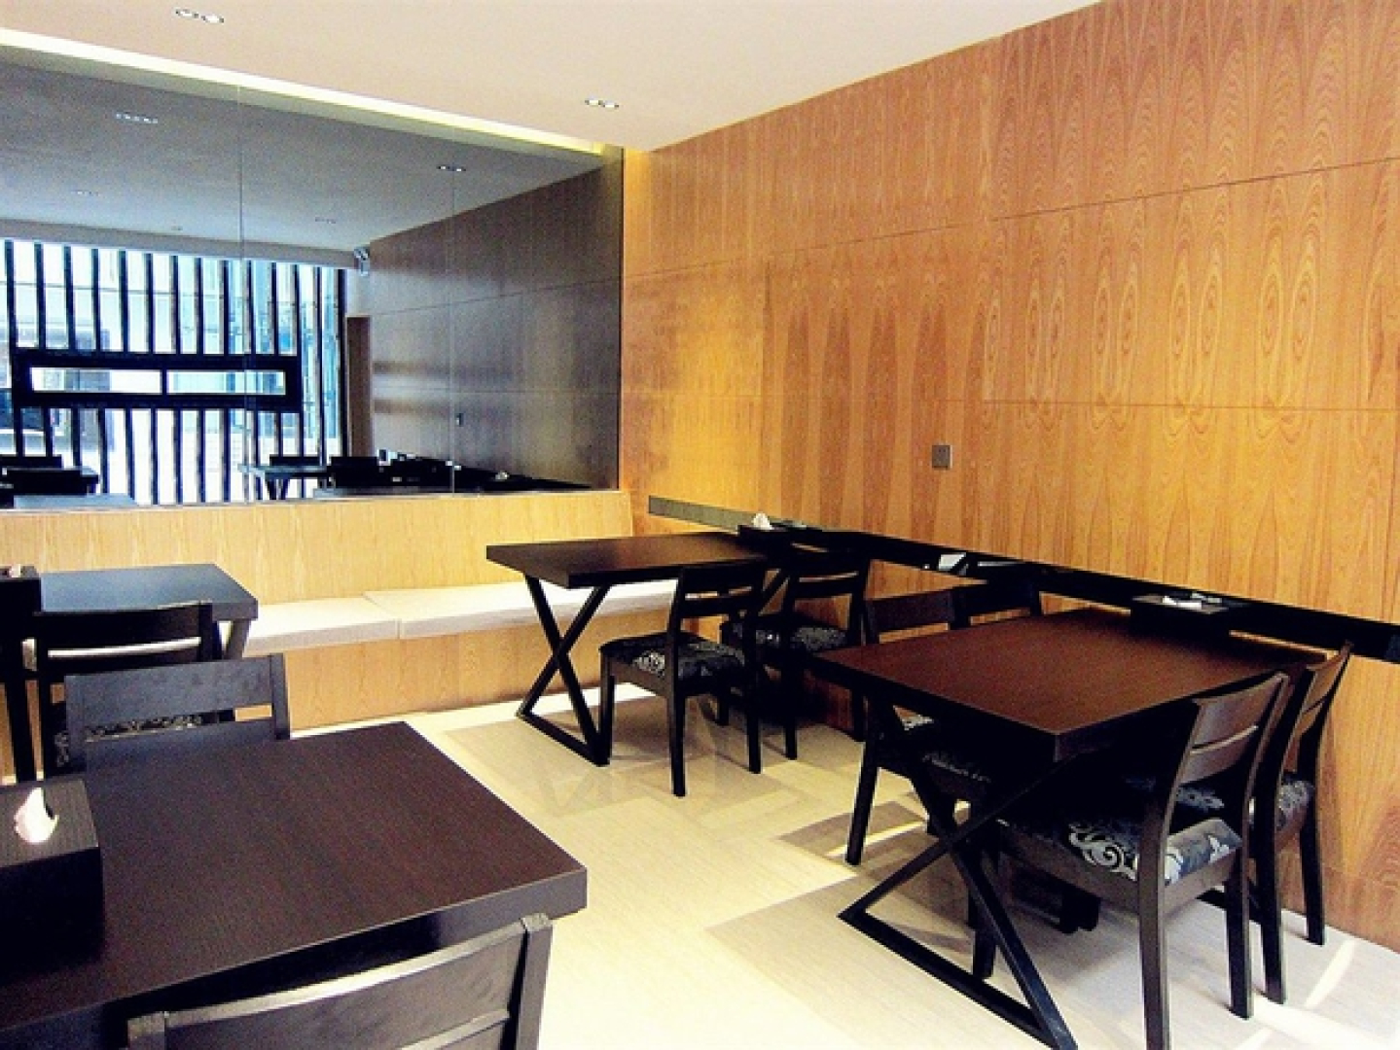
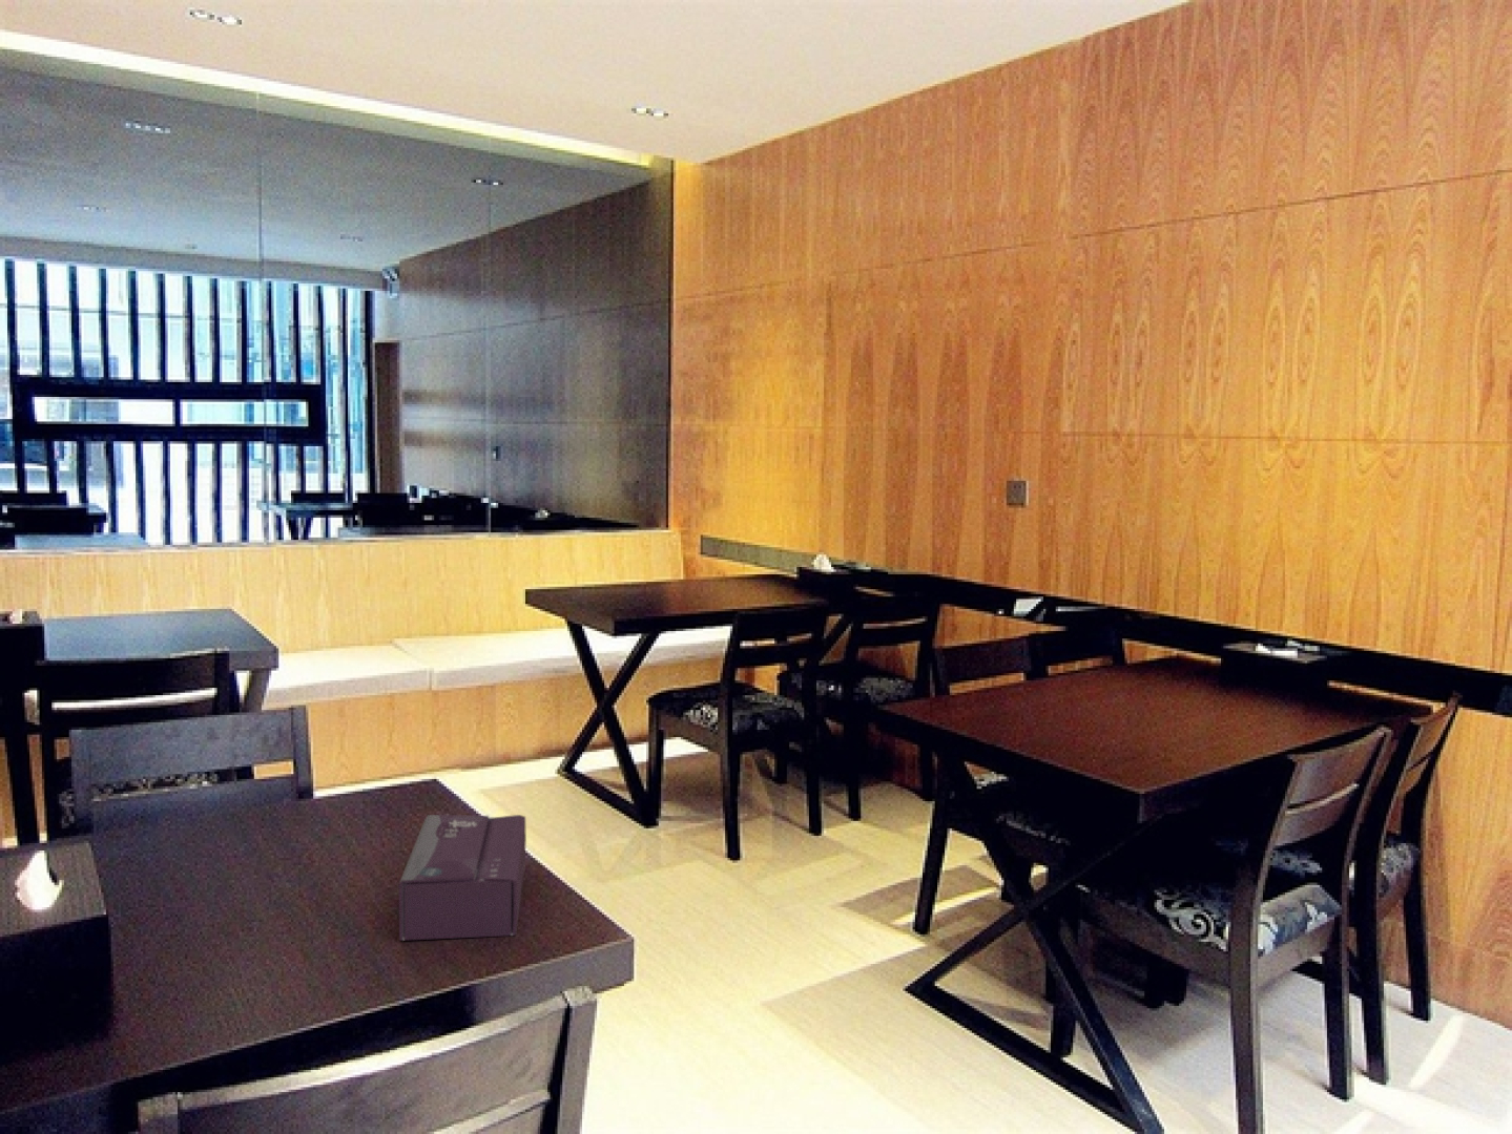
+ tissue box (467, 871)
